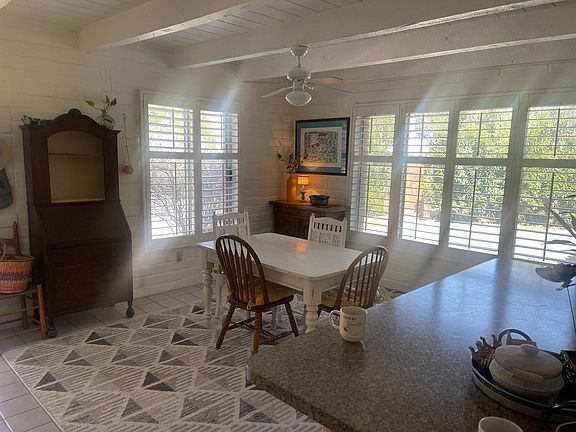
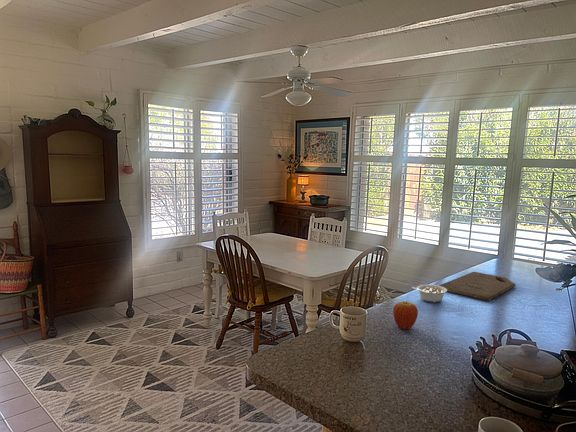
+ cutting board (479, 284)
+ fruit (405, 313)
+ legume (430, 293)
